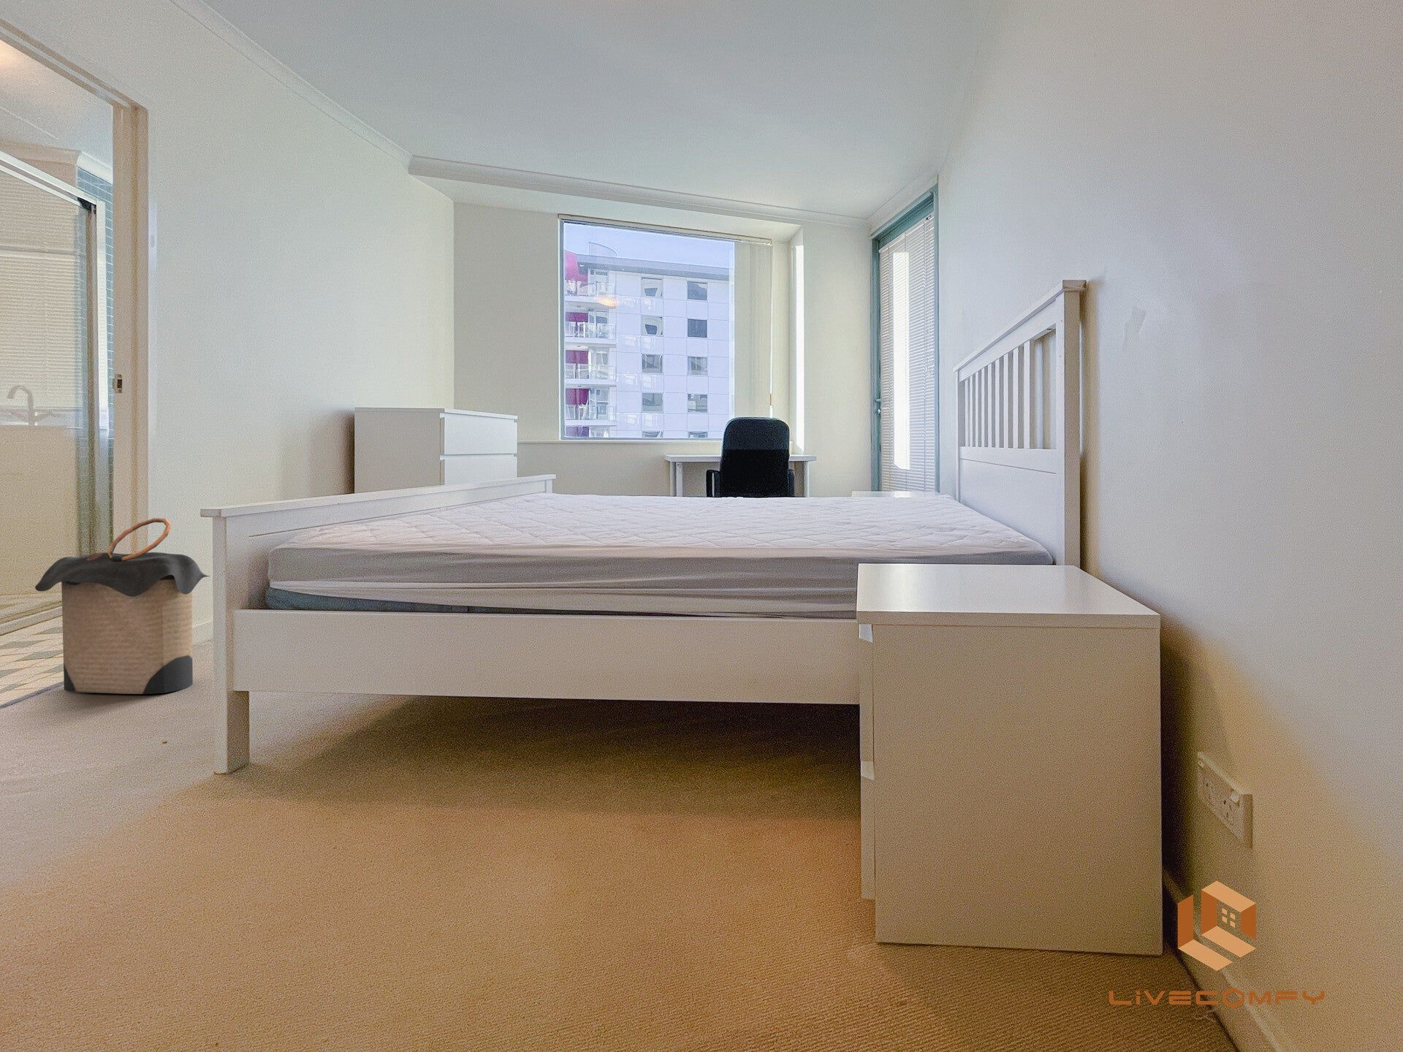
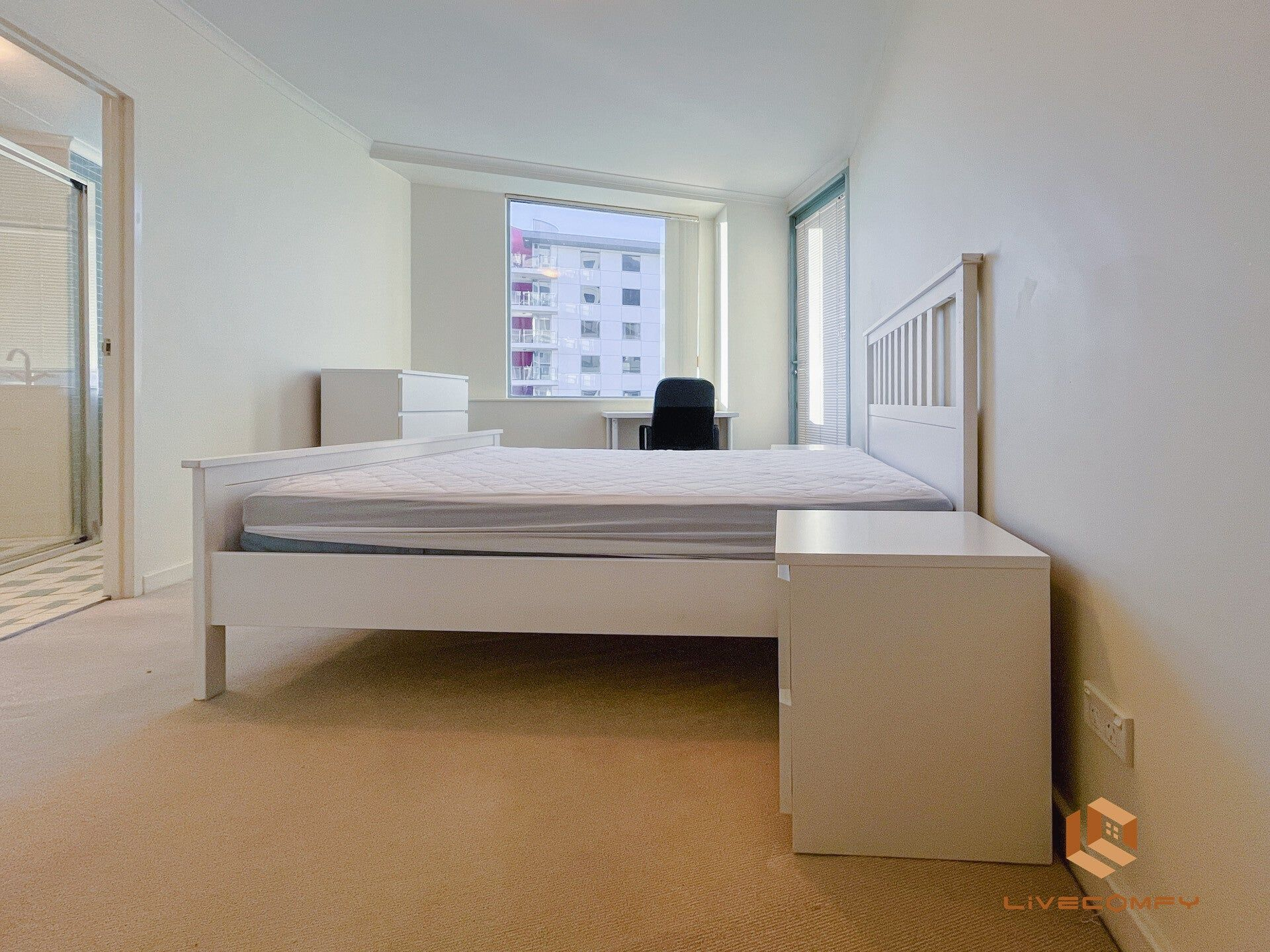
- laundry hamper (123, 602)
